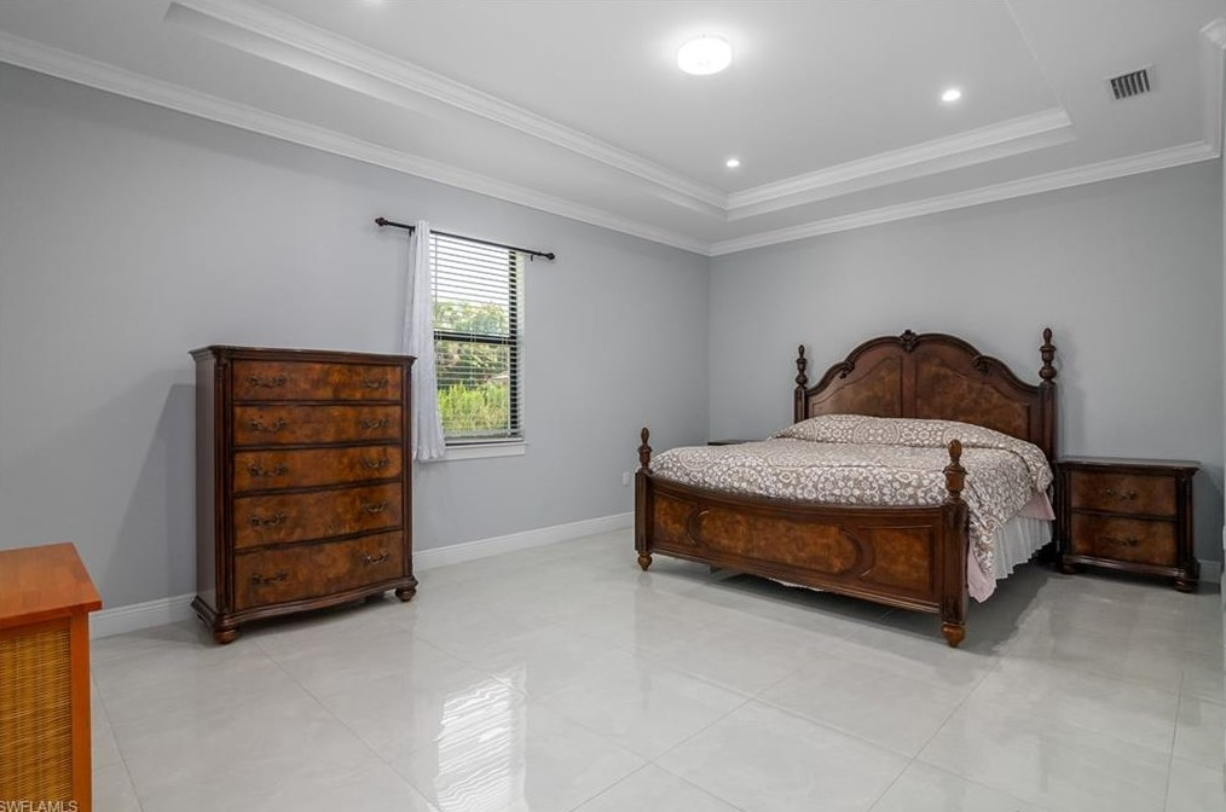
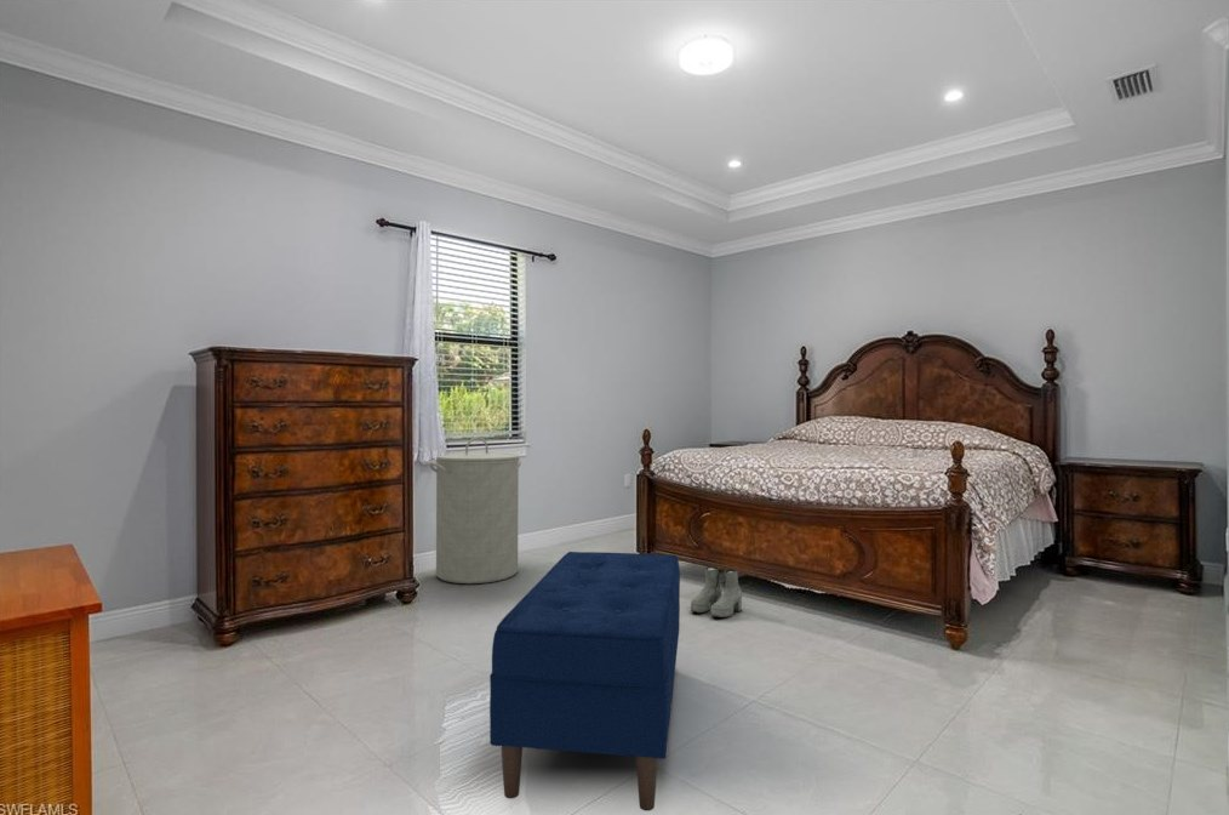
+ bench (604, 651)
+ laundry hamper (478, 505)
+ boots (716, 589)
